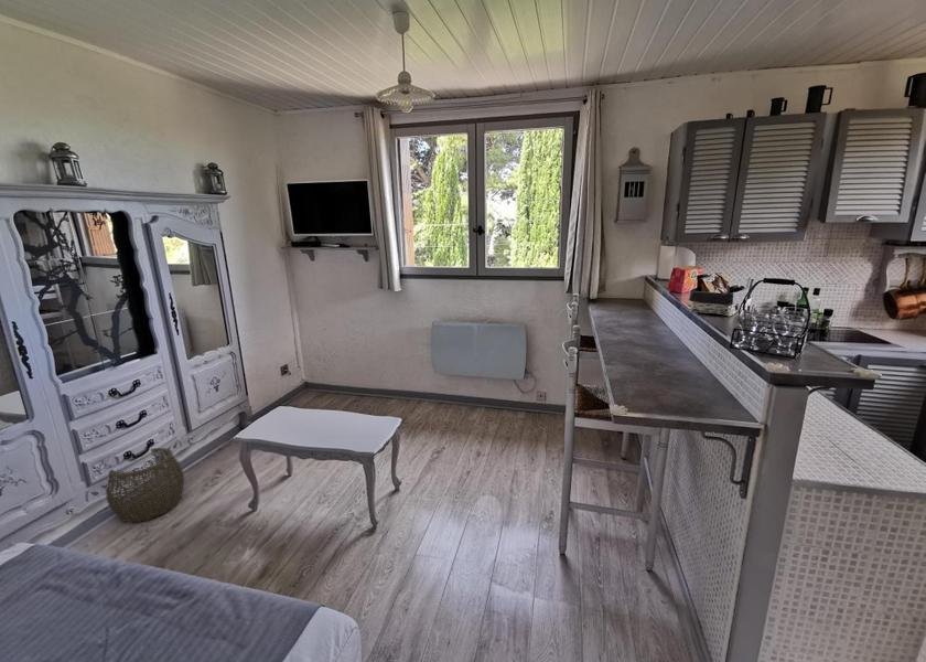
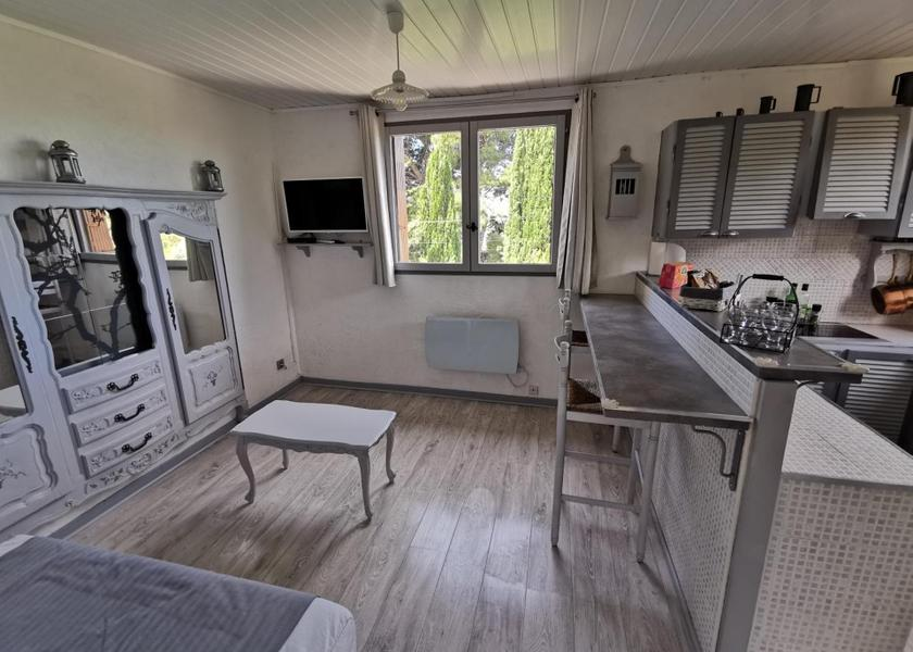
- woven basket (146, 483)
